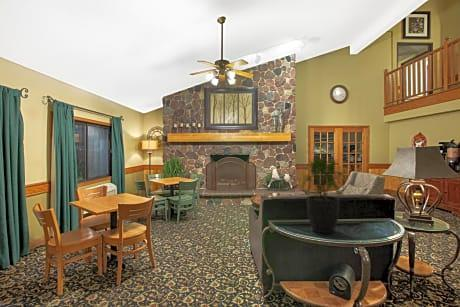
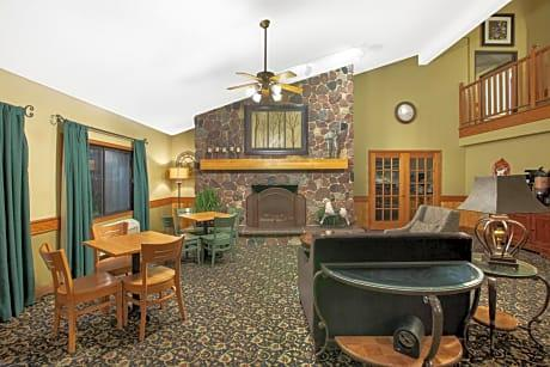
- potted plant (324, 191)
